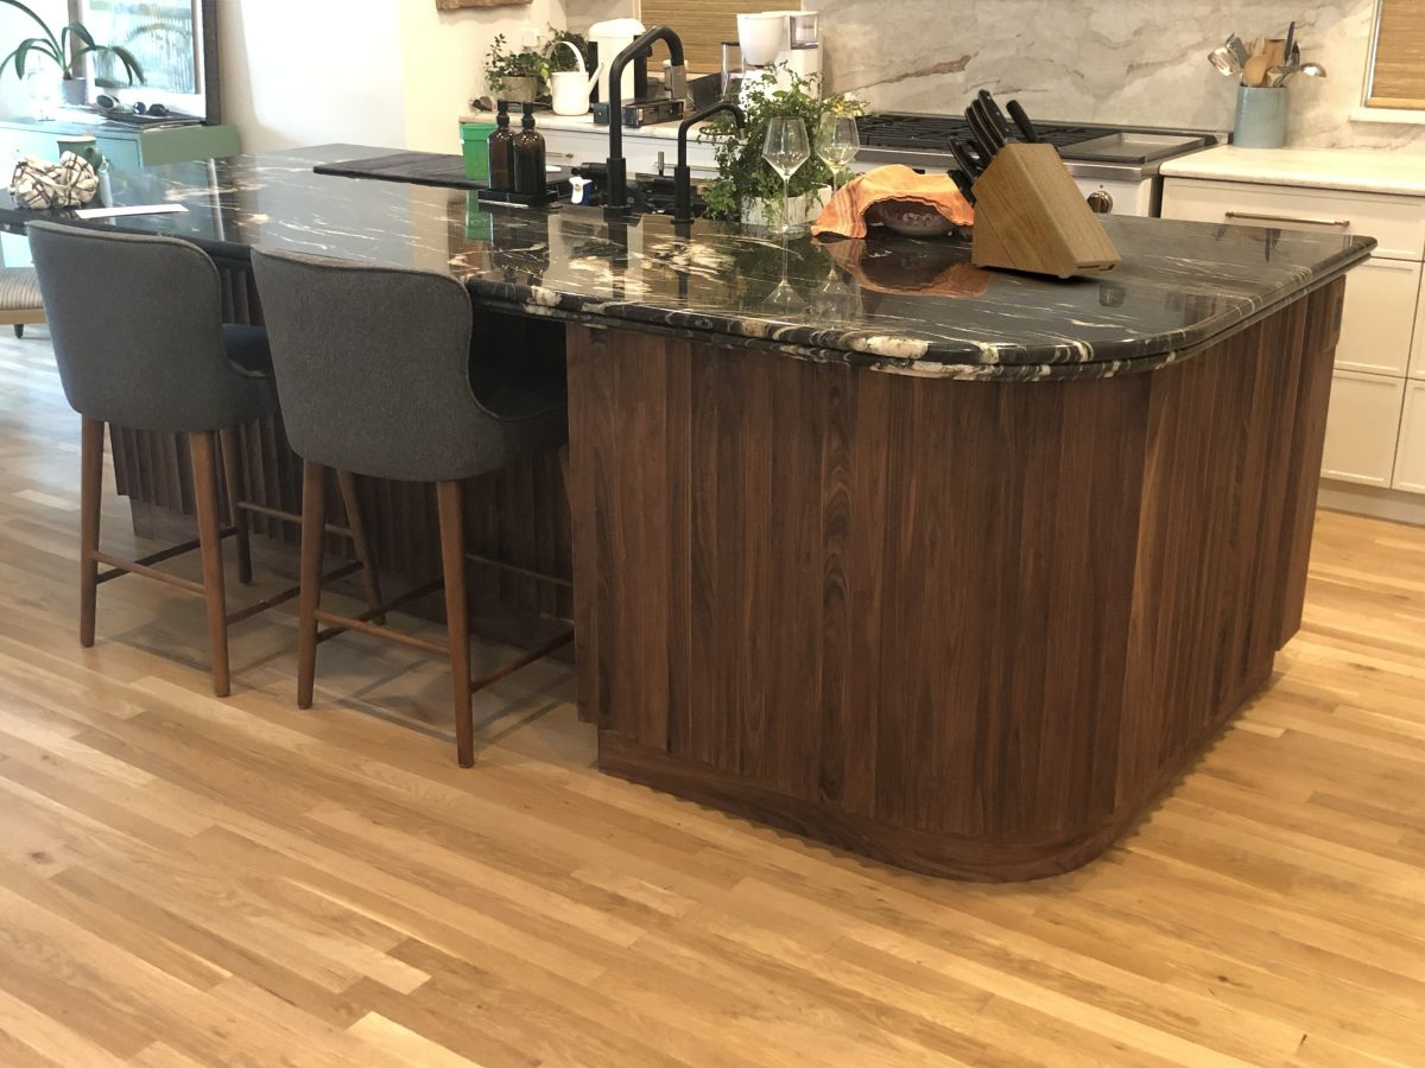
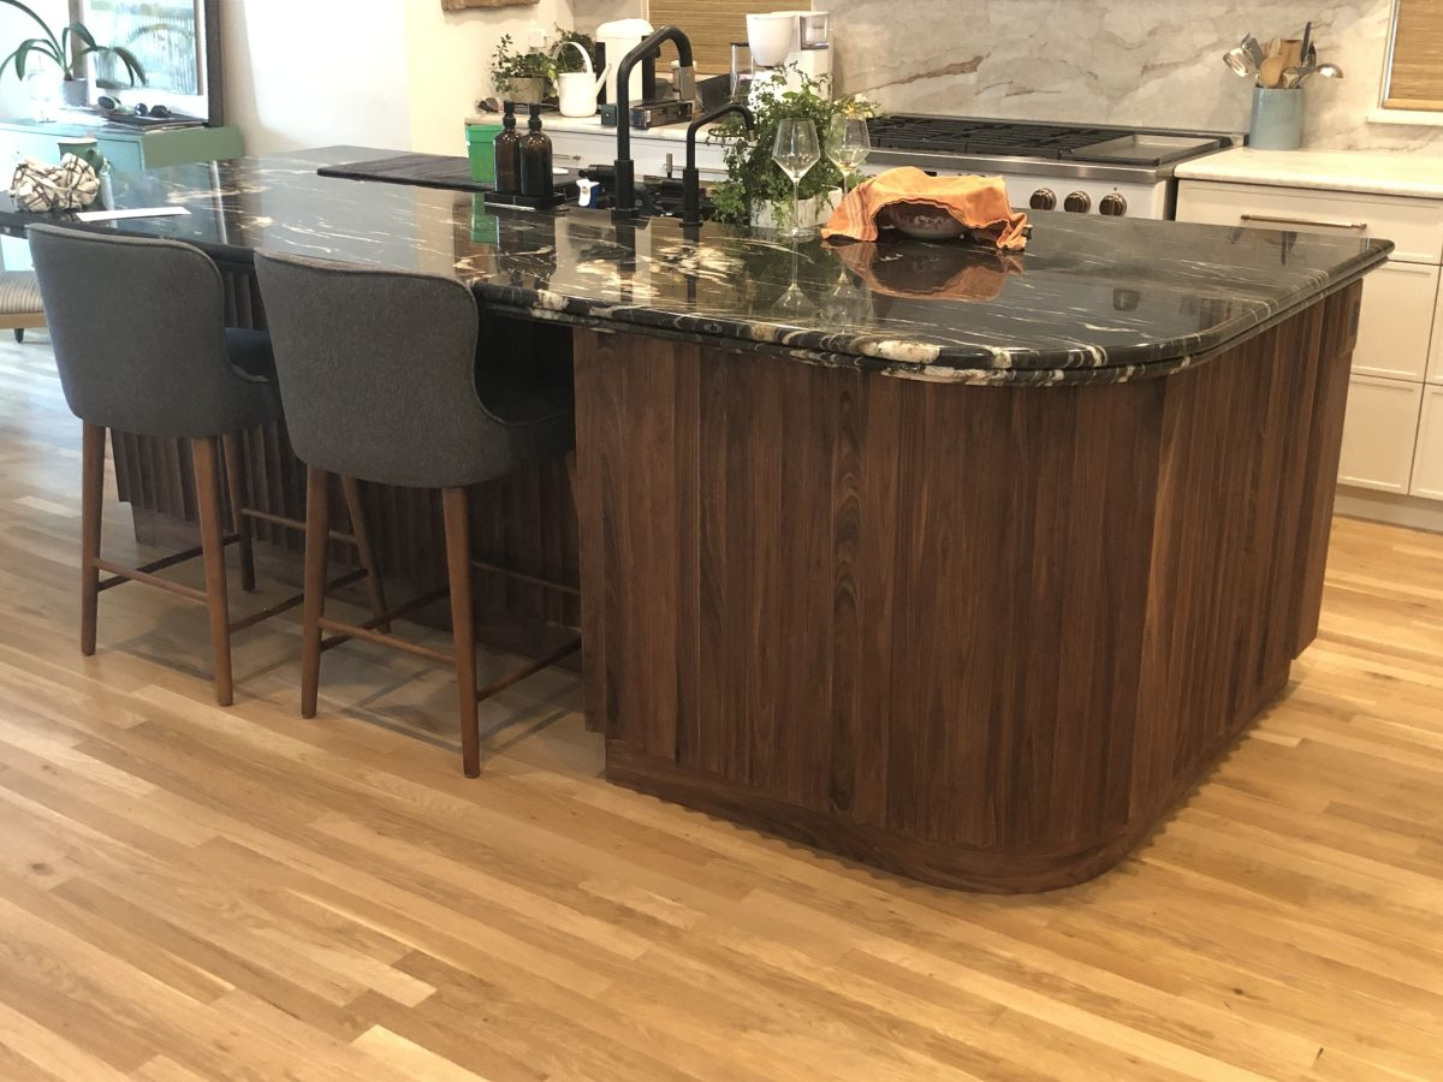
- knife block (1031, 180)
